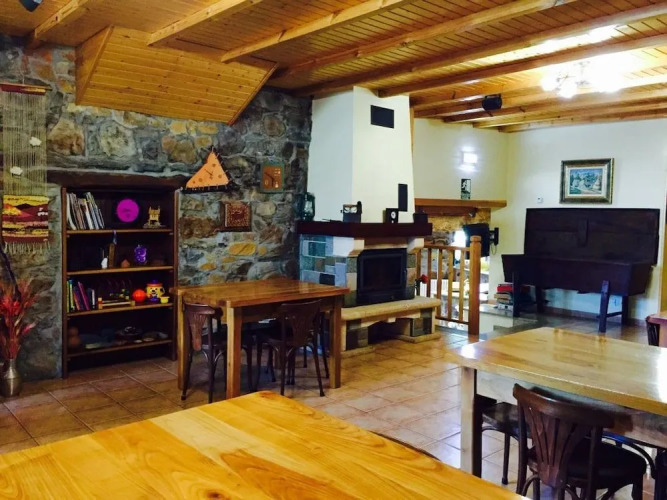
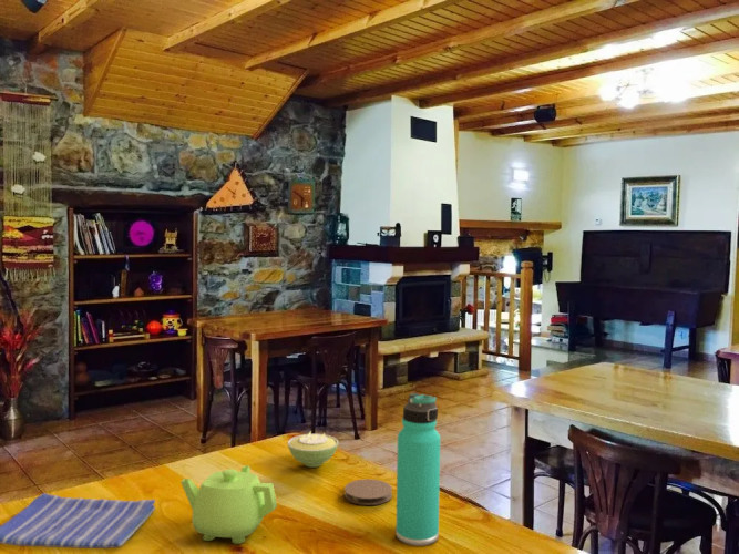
+ dish towel (76, 519)
+ coaster (368, 491)
+ sugar bowl (312, 449)
+ teapot (232, 497)
+ thermos bottle (418, 465)
